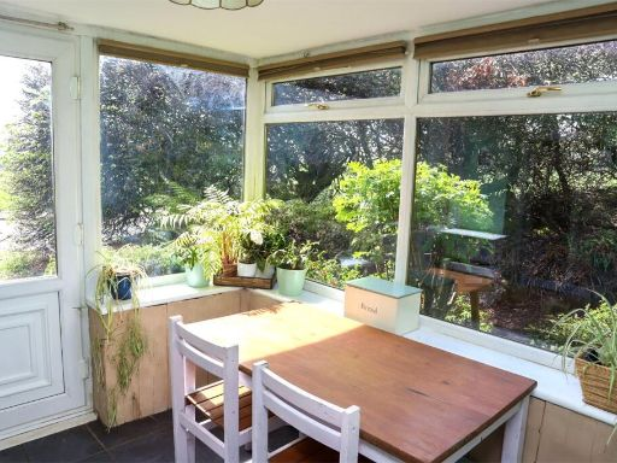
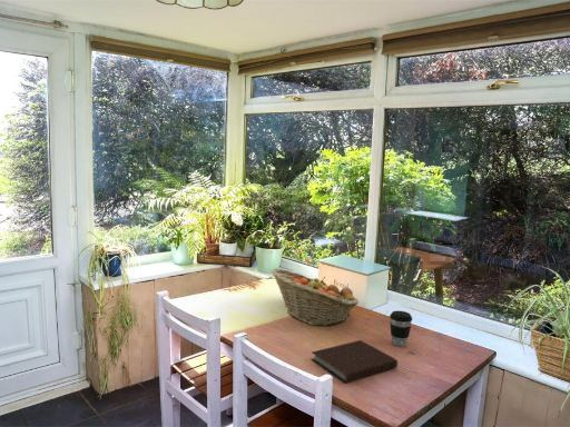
+ fruit basket (313, 292)
+ coffee cup (400, 328)
+ notebook (353, 359)
